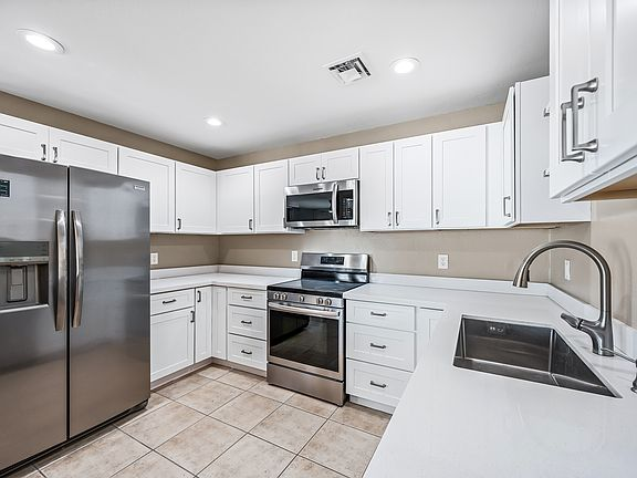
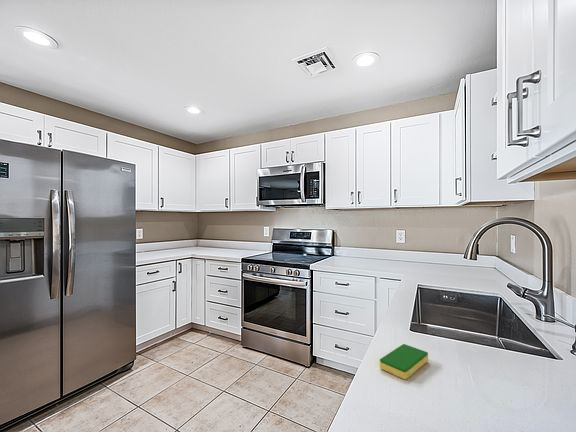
+ dish sponge (404, 360)
